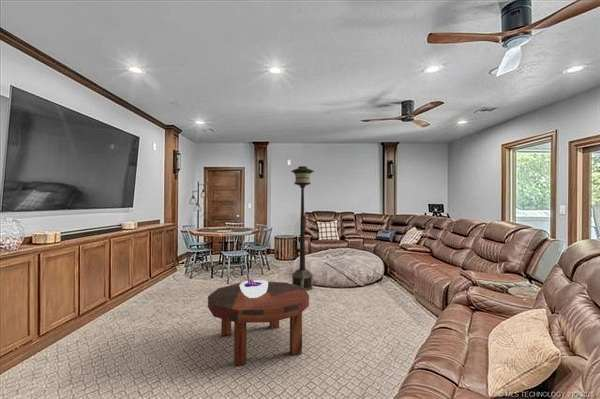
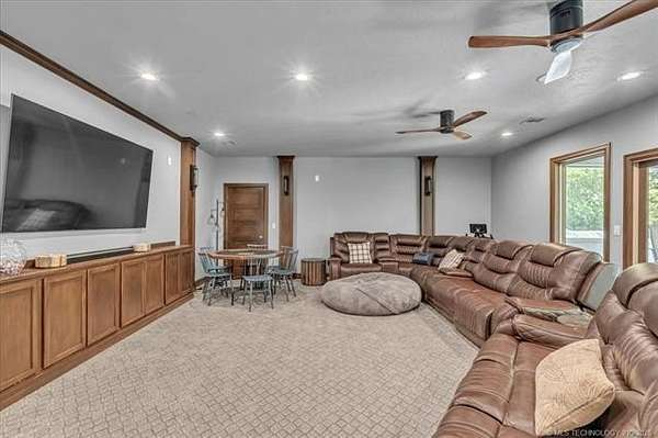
- decorative bowl (254, 287)
- floor lamp (302, 227)
- coffee table (259, 318)
